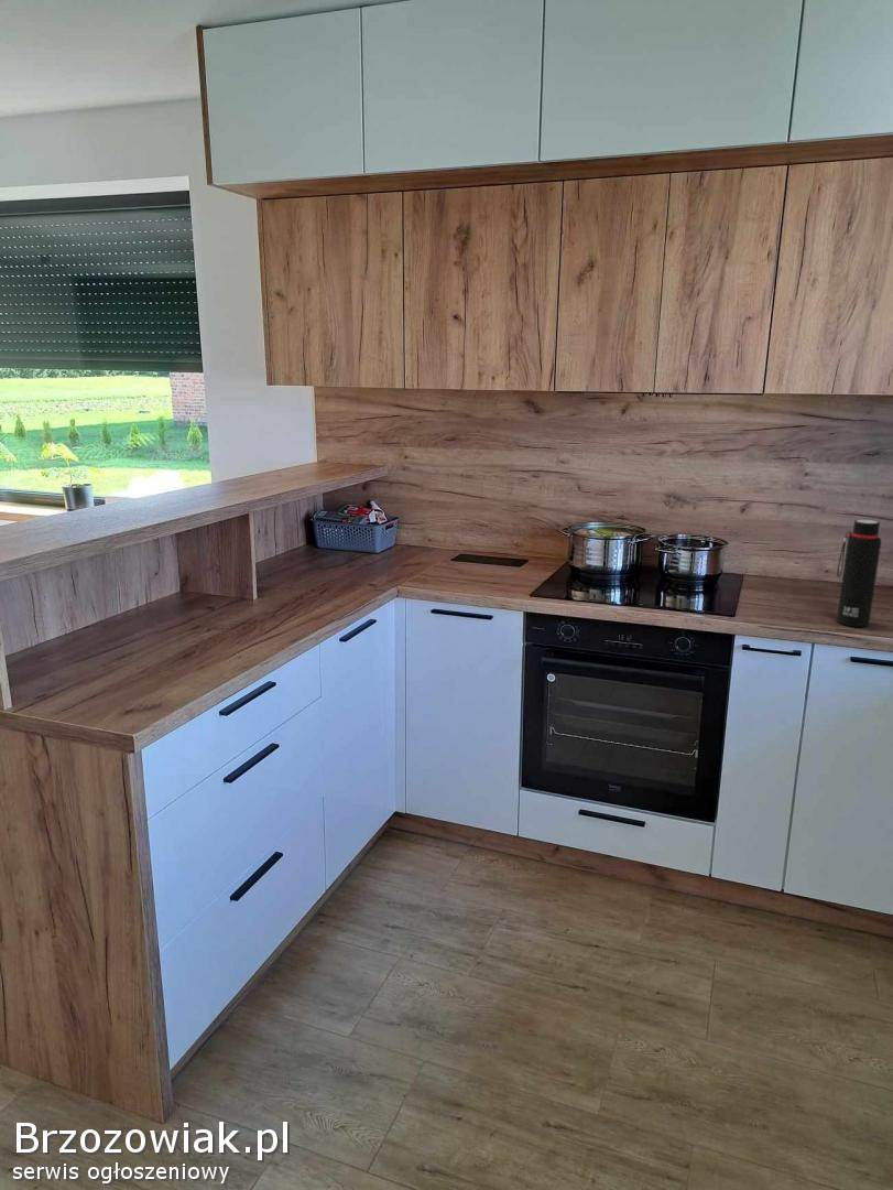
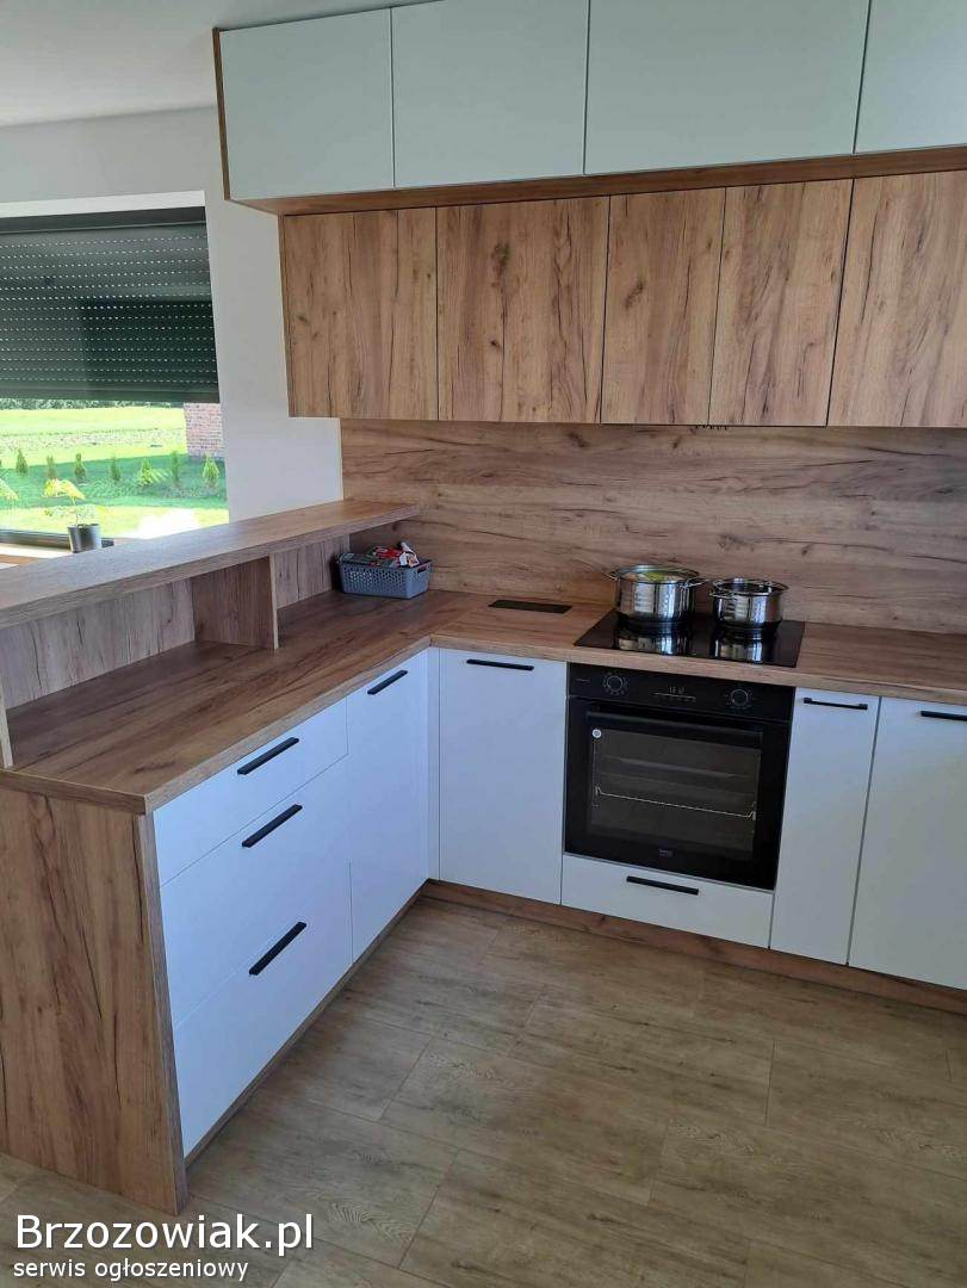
- water bottle (857, 572)
